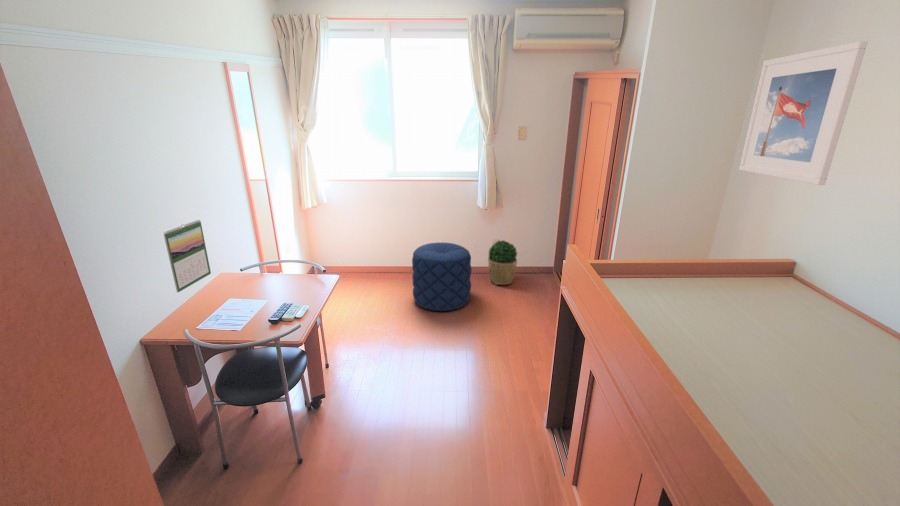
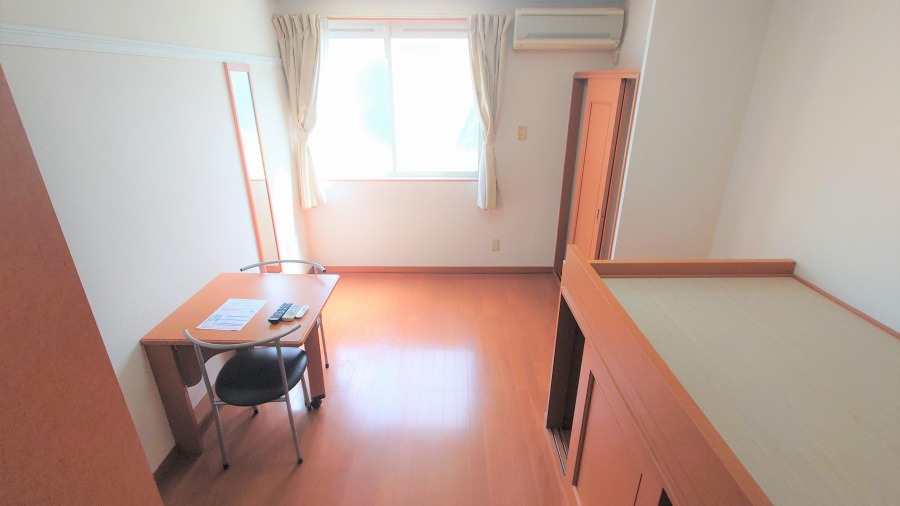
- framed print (791, 117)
- pouf (441, 274)
- calendar (188, 254)
- potted plant (502, 261)
